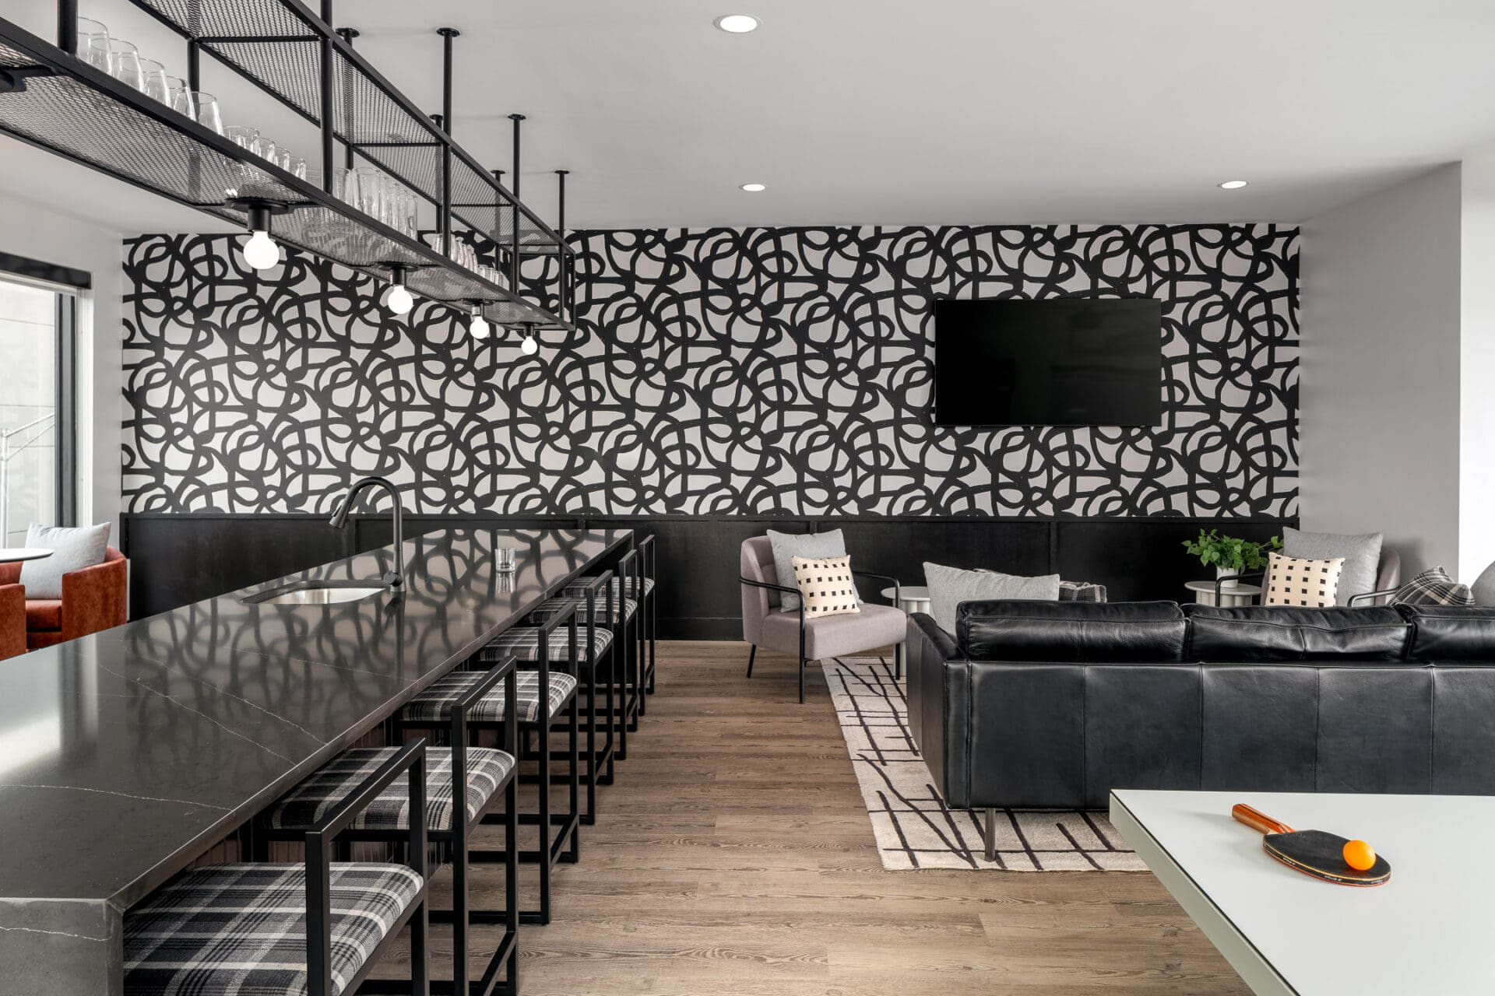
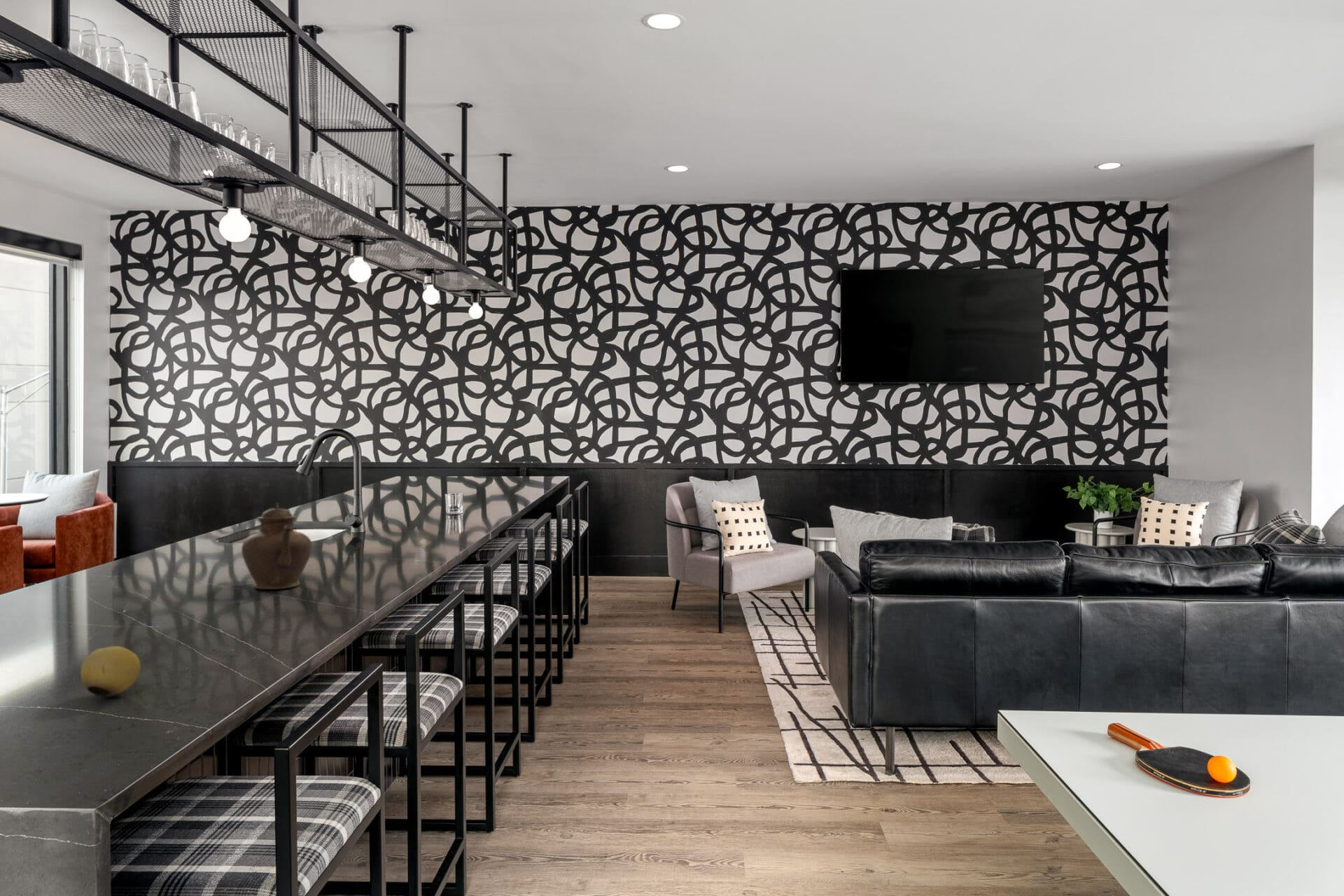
+ teapot (276, 545)
+ fruit (111, 671)
